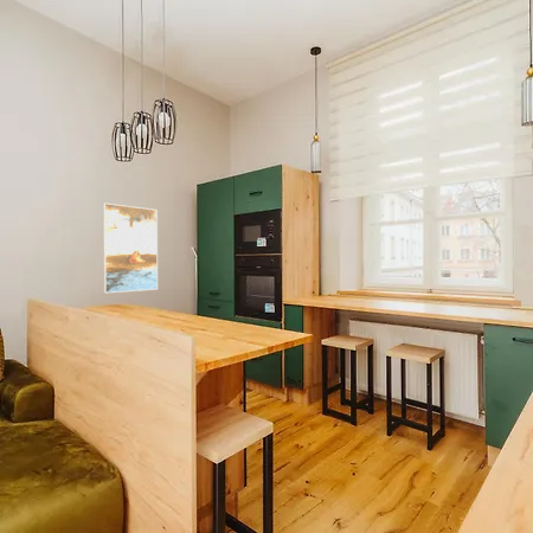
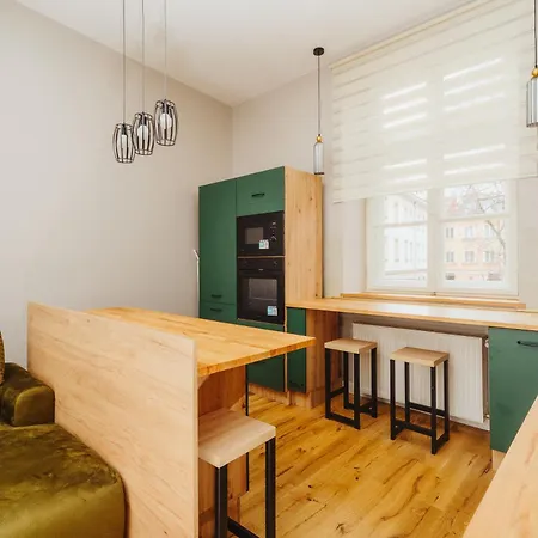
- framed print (131, 249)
